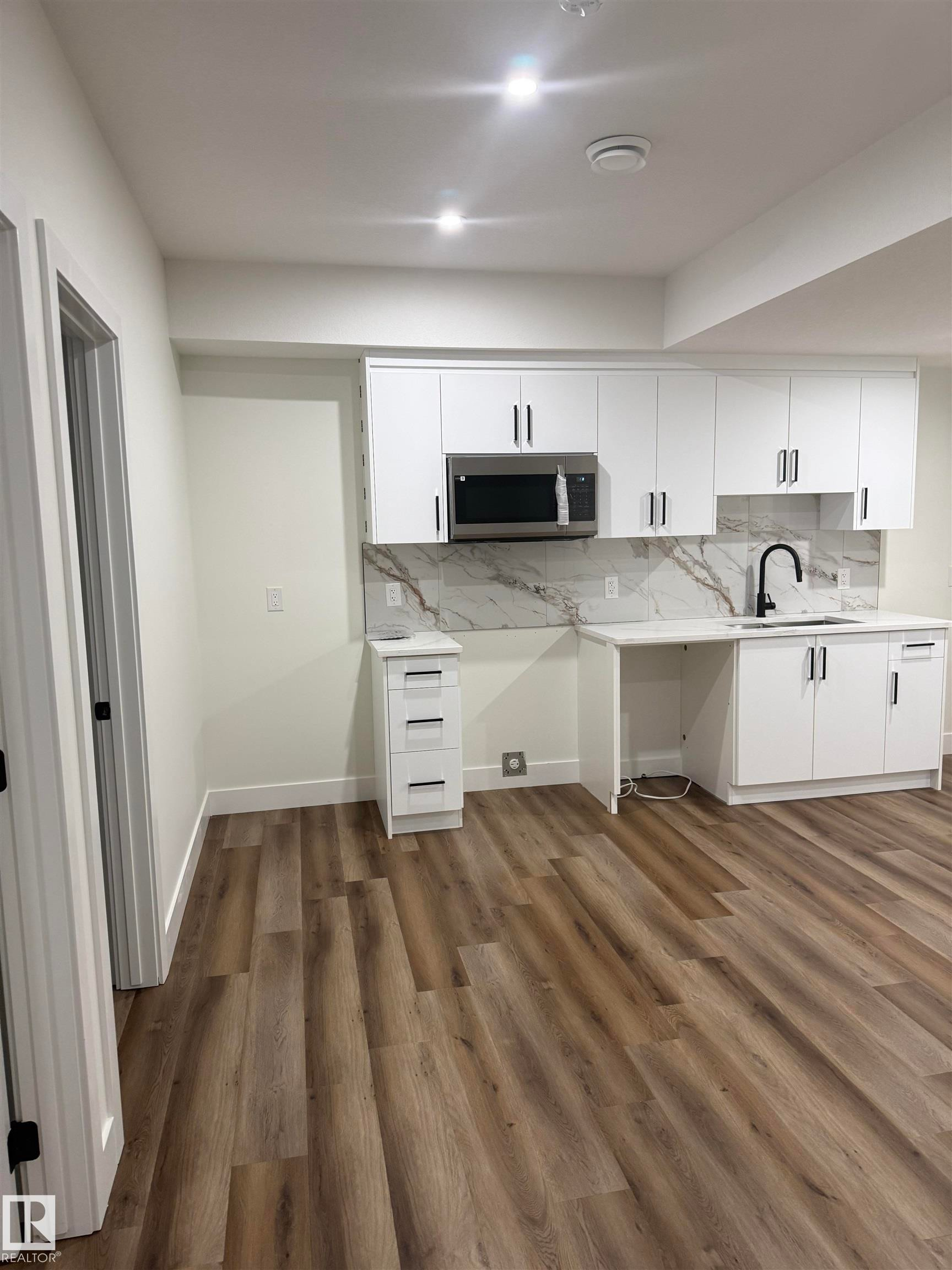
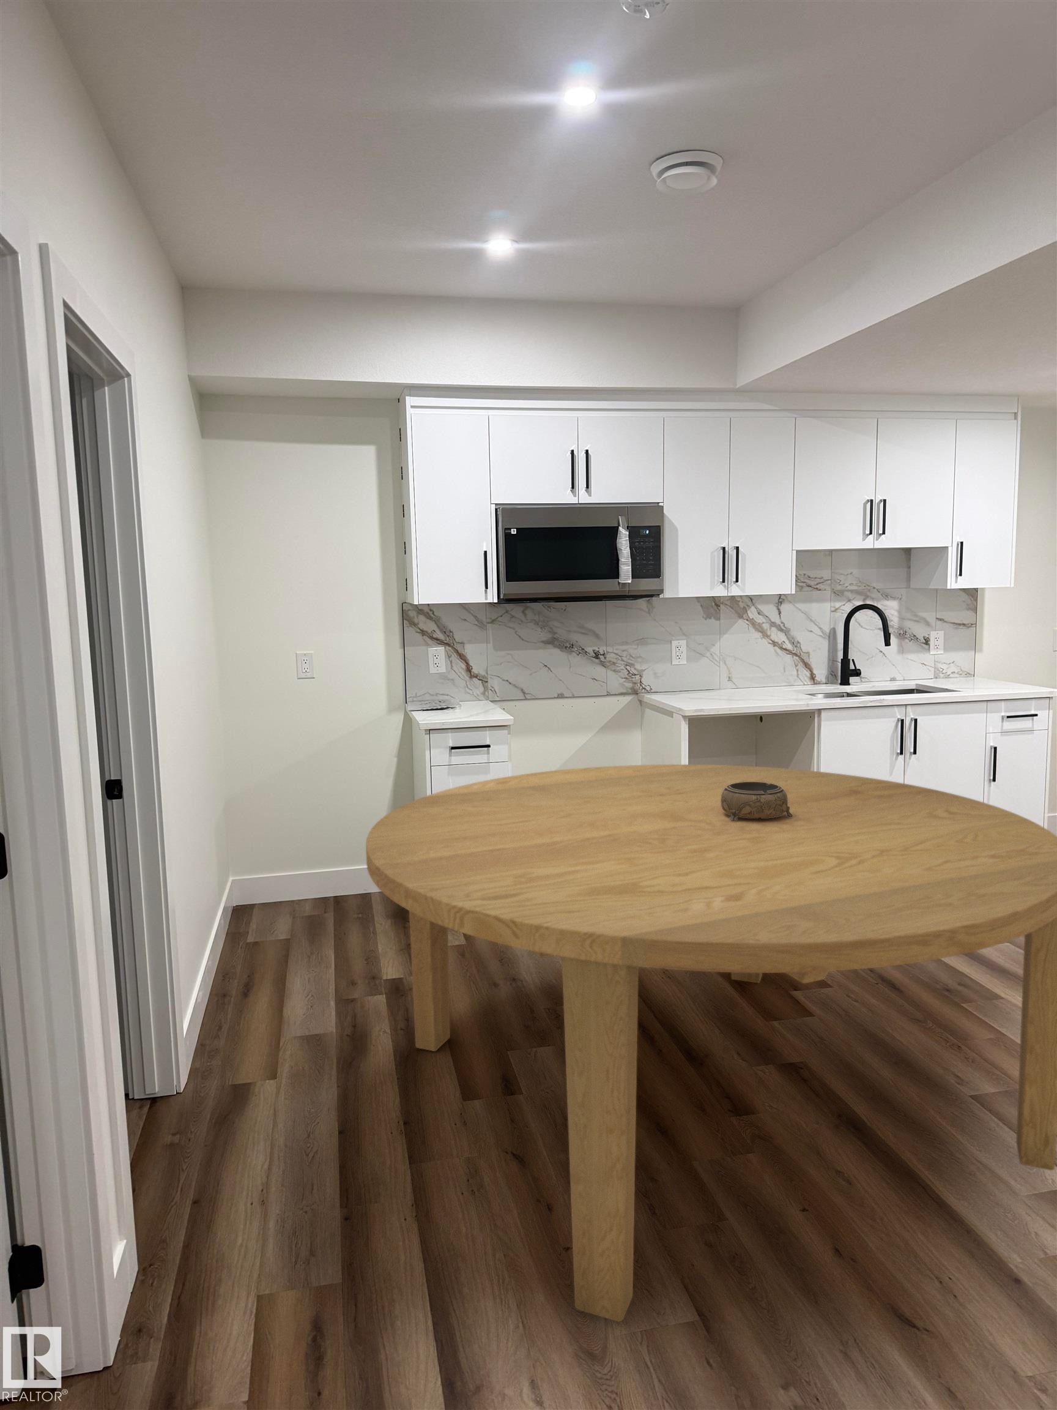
+ decorative bowl (753, 799)
+ dining table (697, 959)
